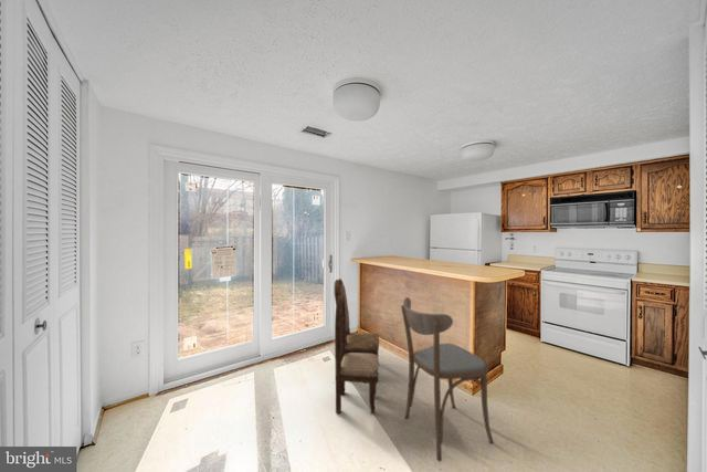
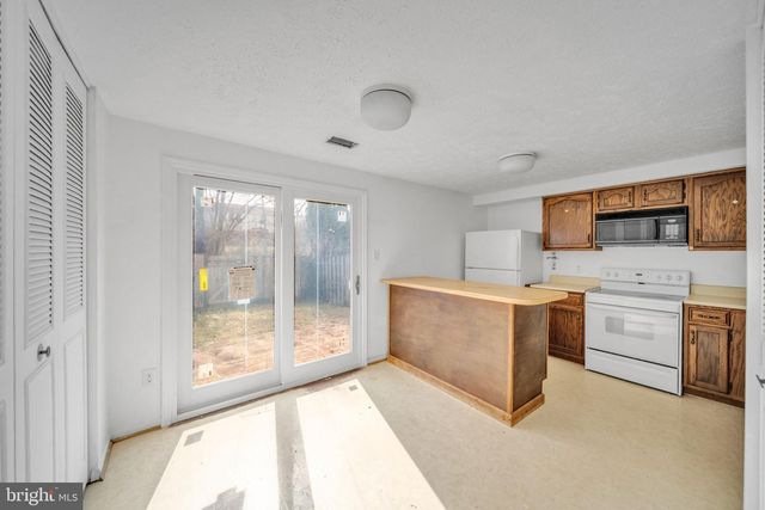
- dining chair (355, 334)
- dining chair (442, 367)
